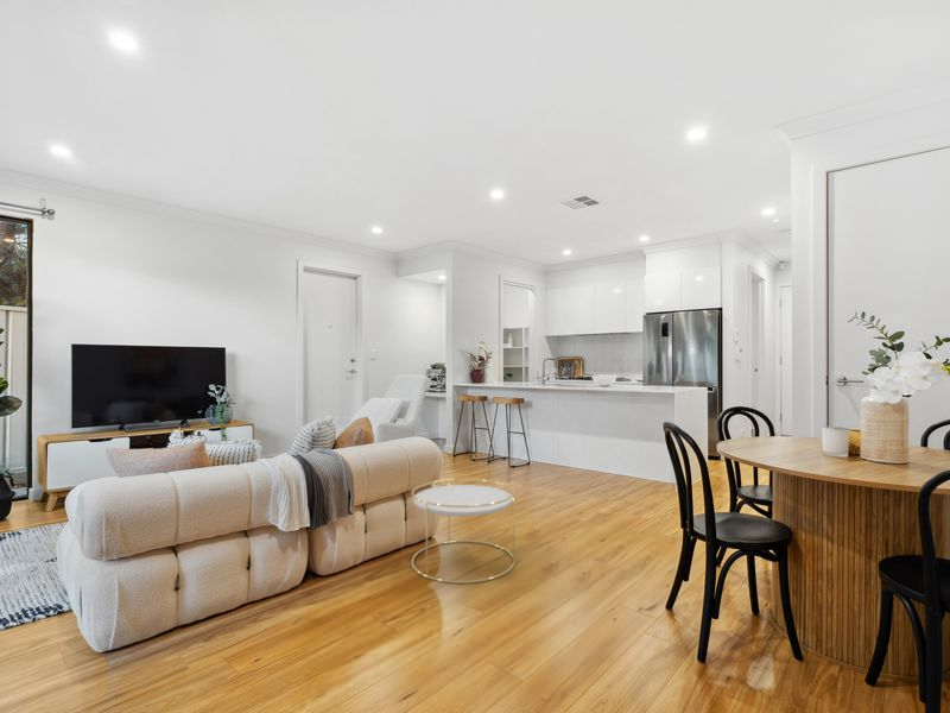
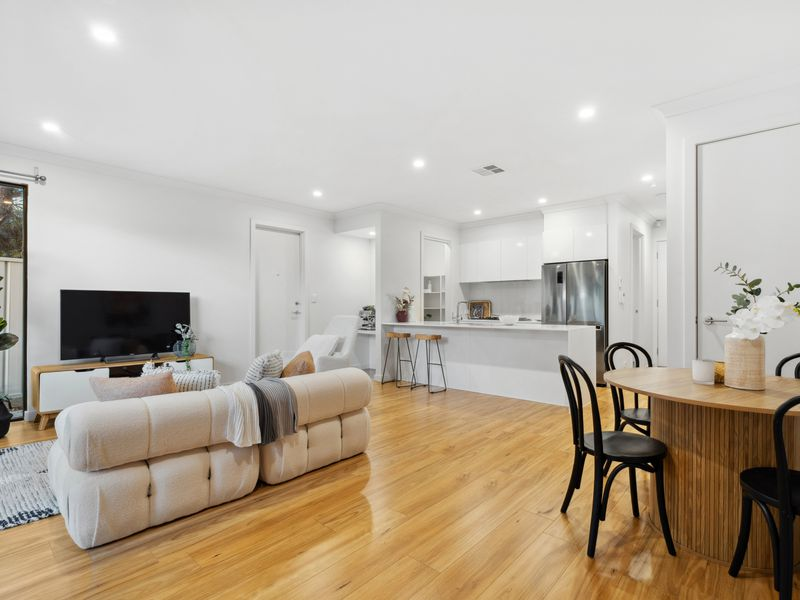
- side table (463, 516)
